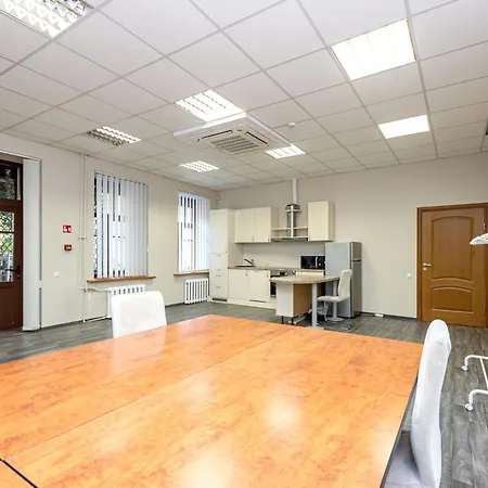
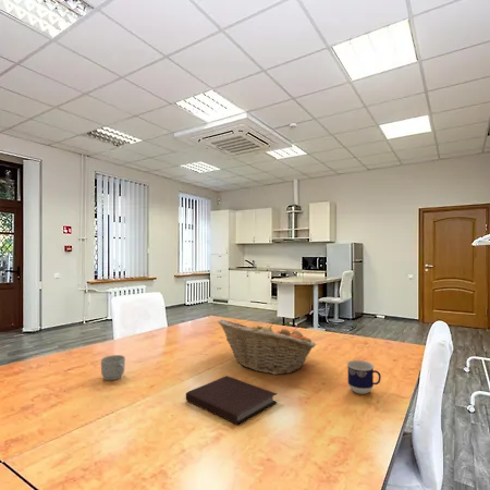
+ fruit basket (265, 340)
+ cup (364, 378)
+ notebook (231, 396)
+ mug (114, 368)
